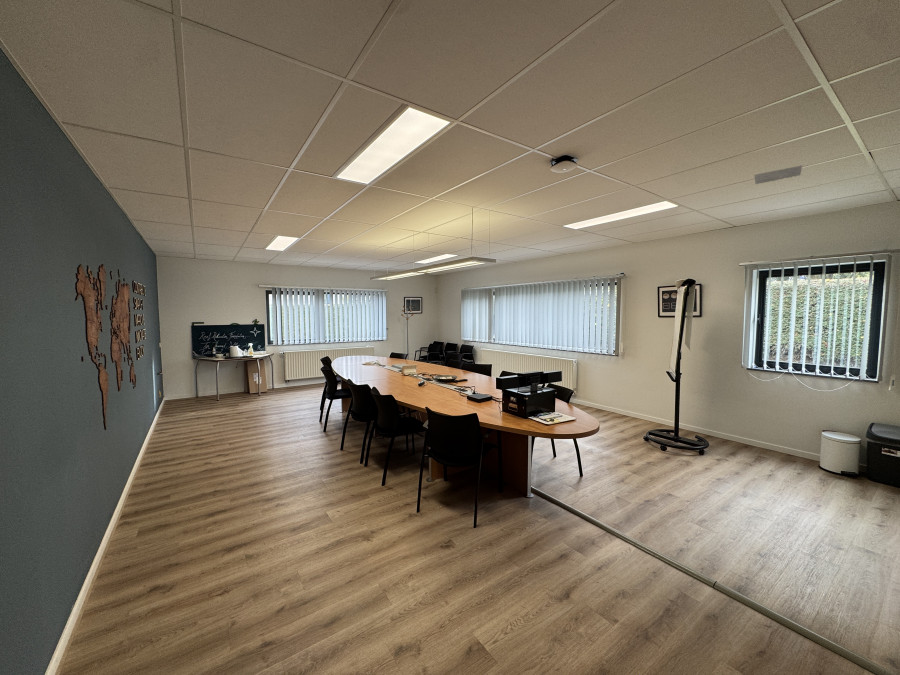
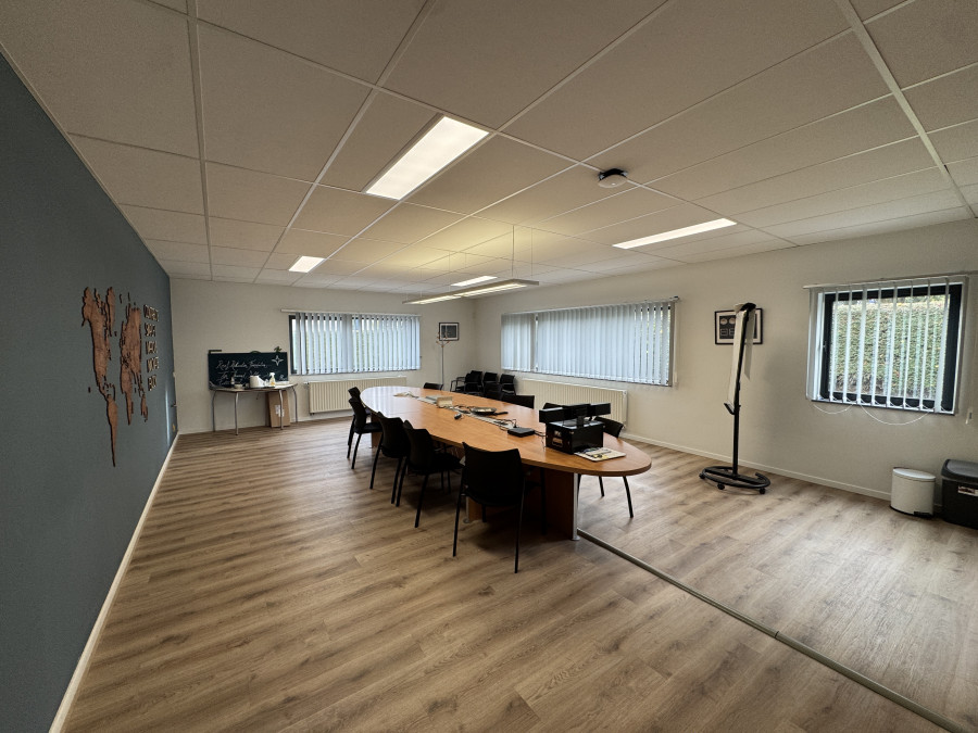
- ceiling vent (777, 174)
